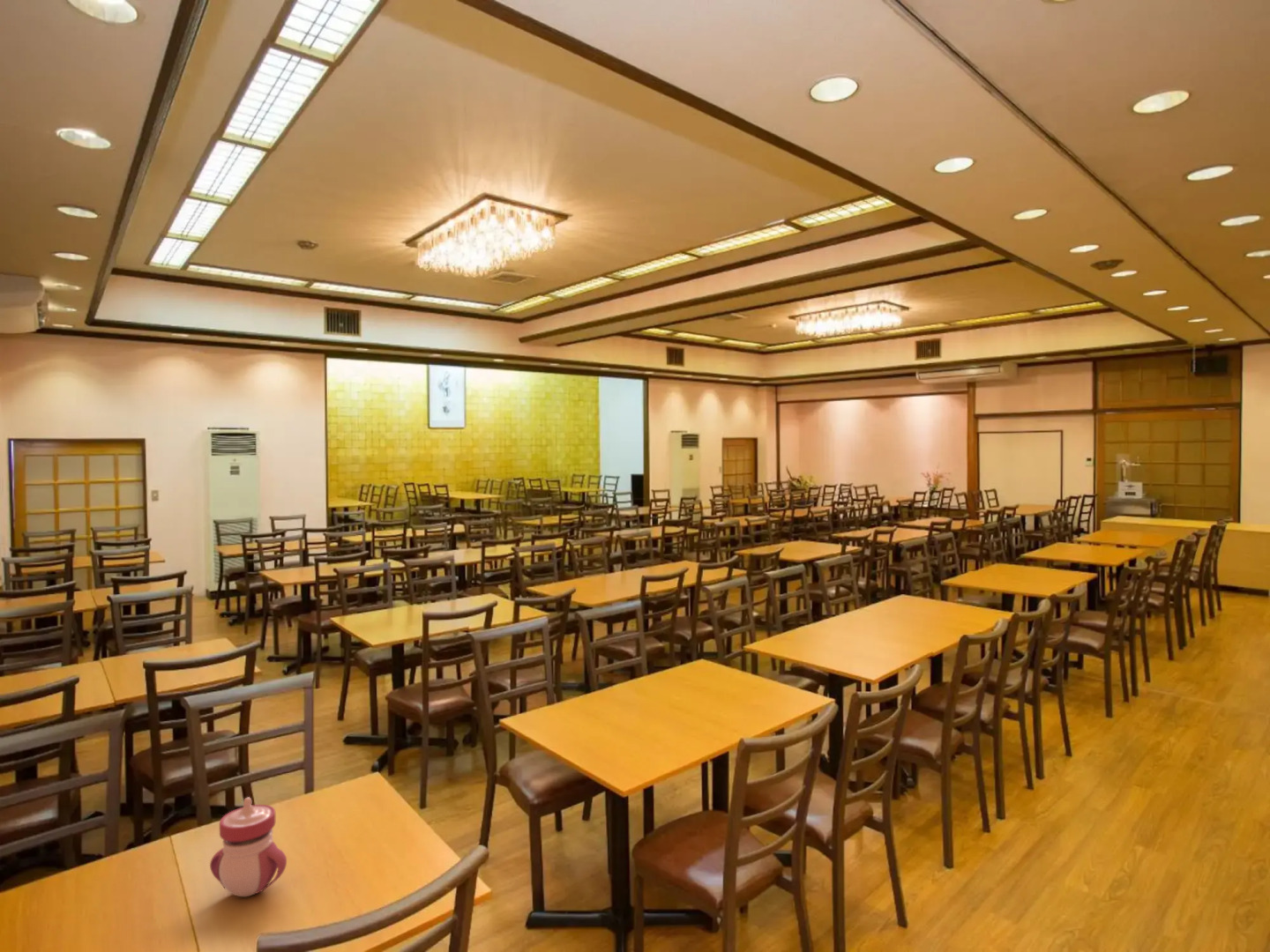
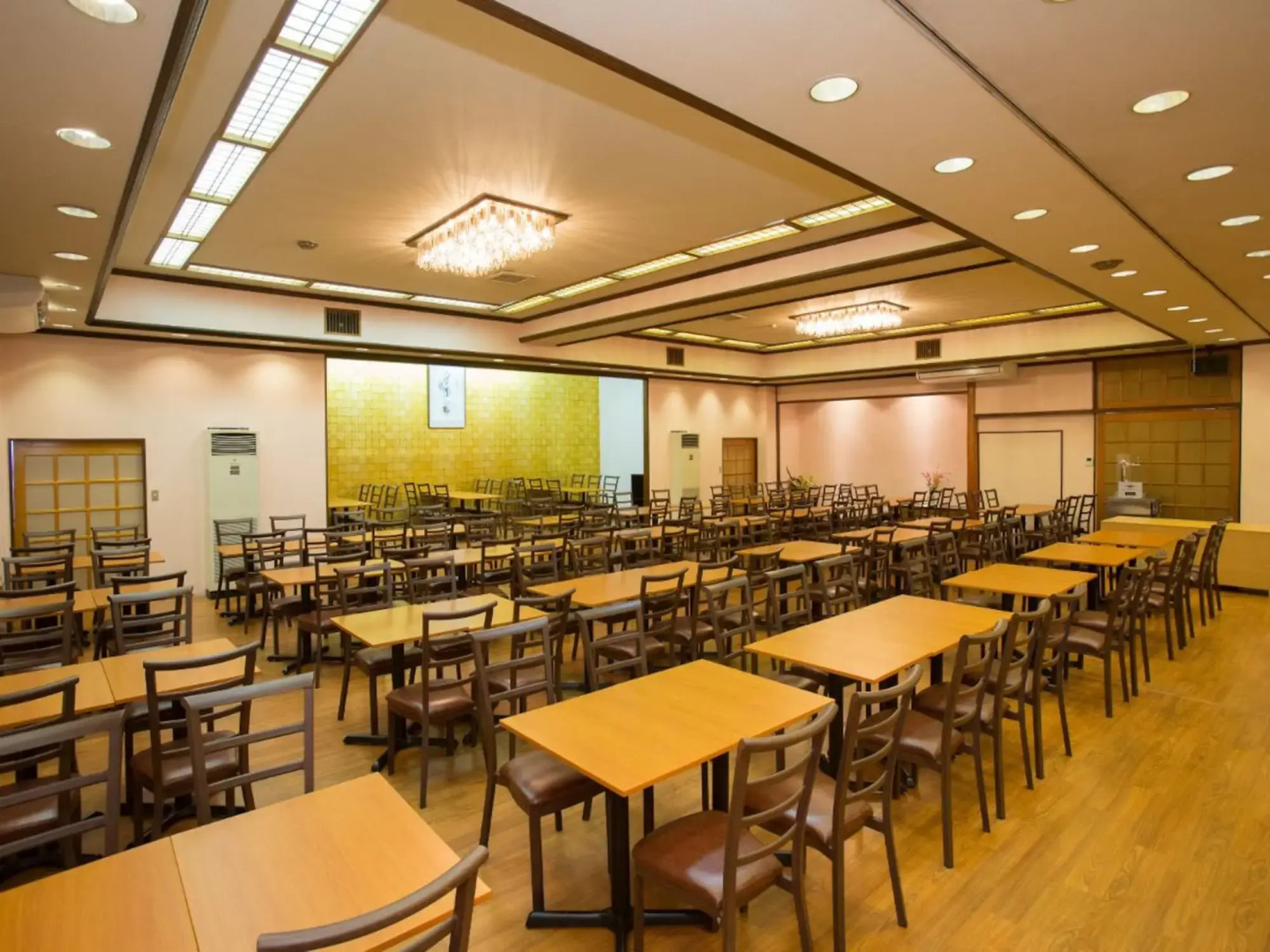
- sippy cup (248, 844)
